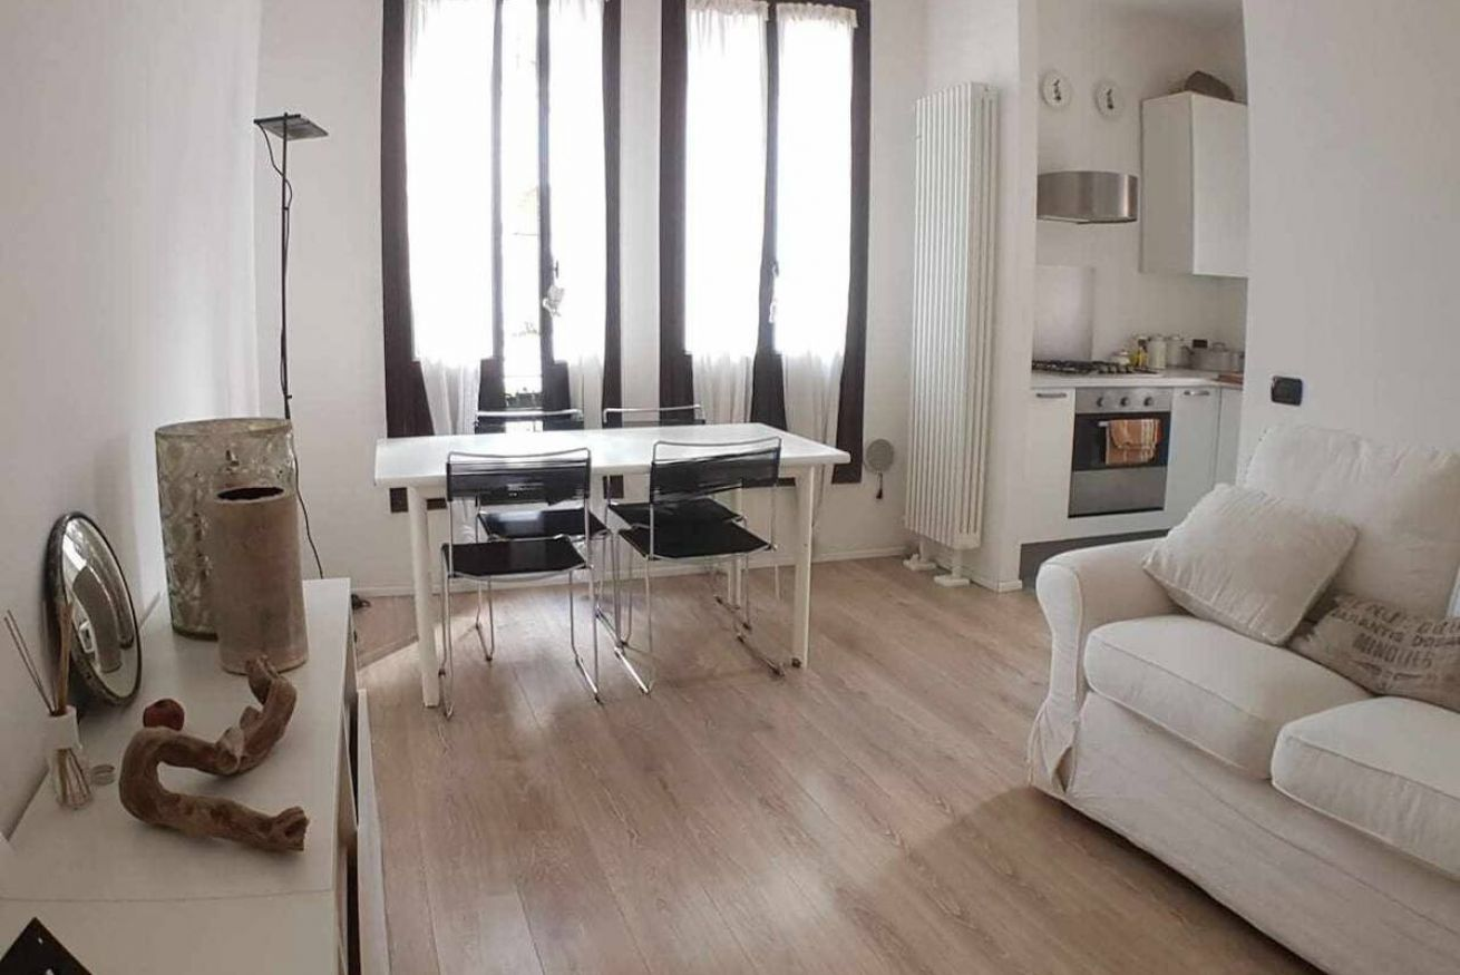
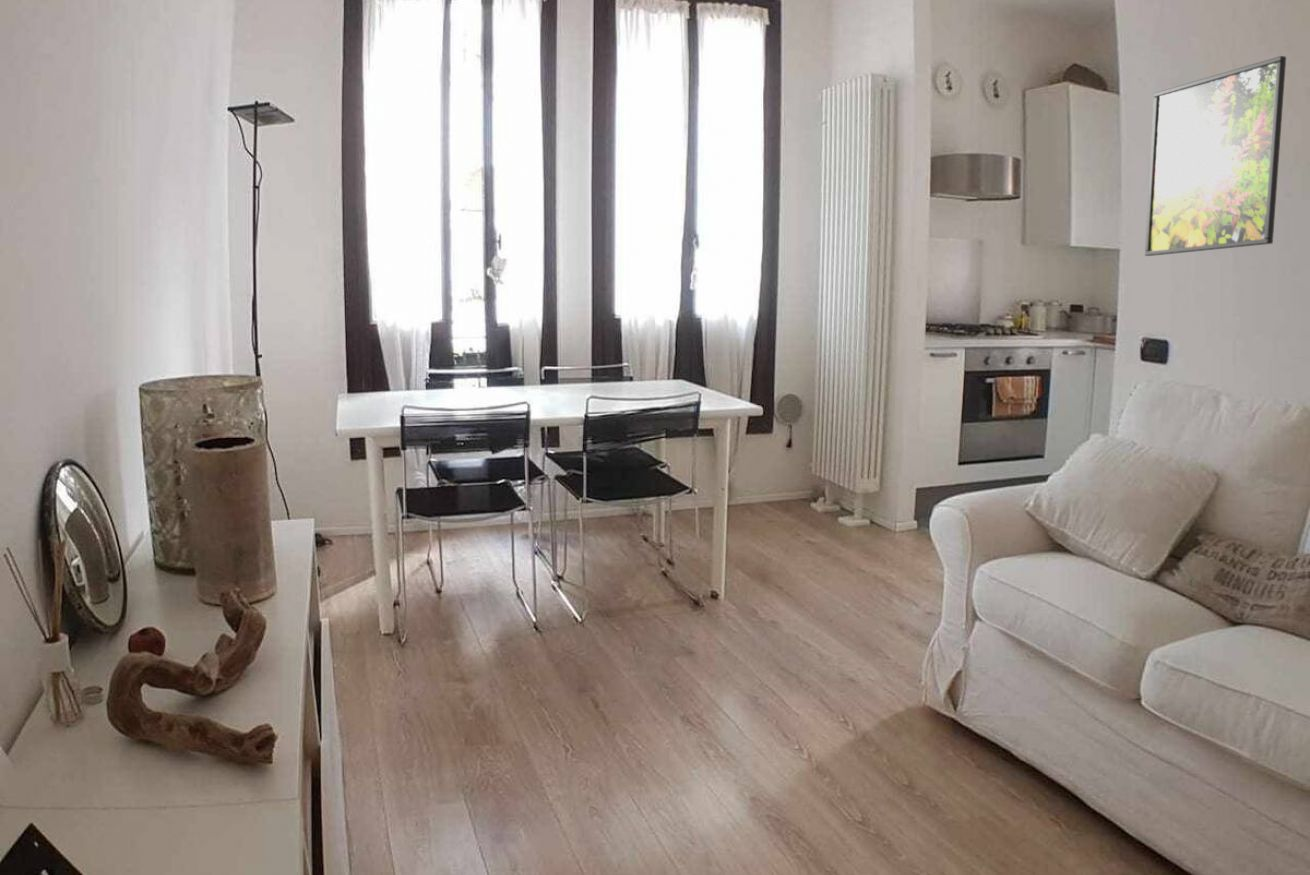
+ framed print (1210, 163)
